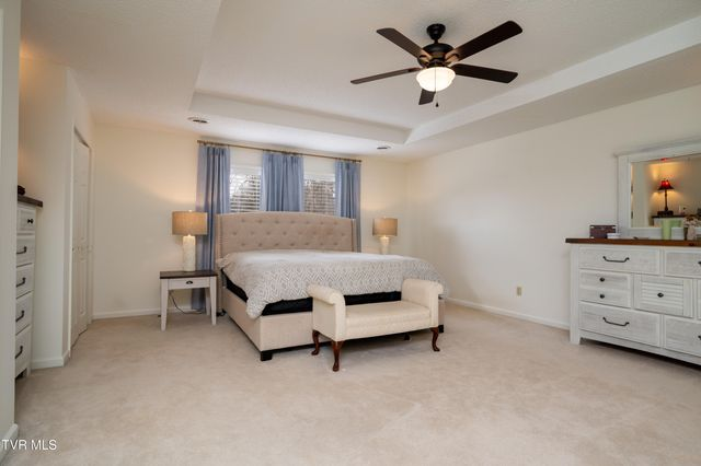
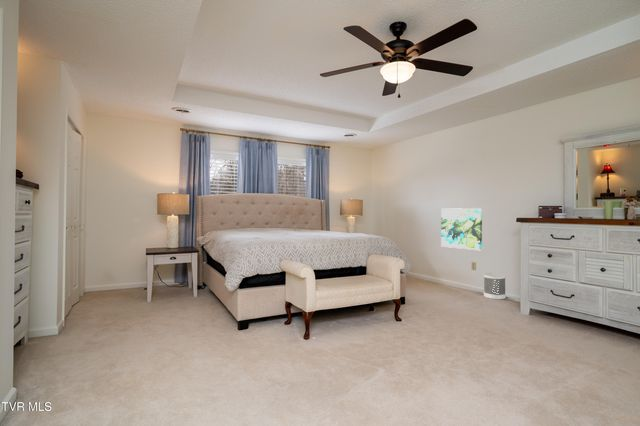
+ wall art (460, 228)
+ wastebasket (494, 286)
